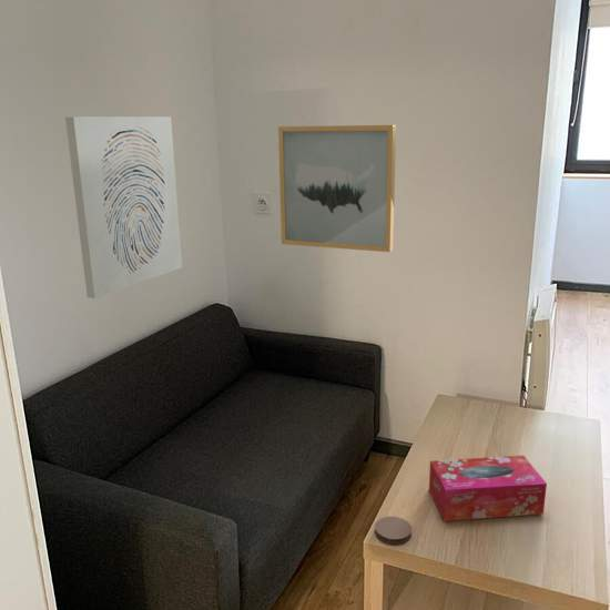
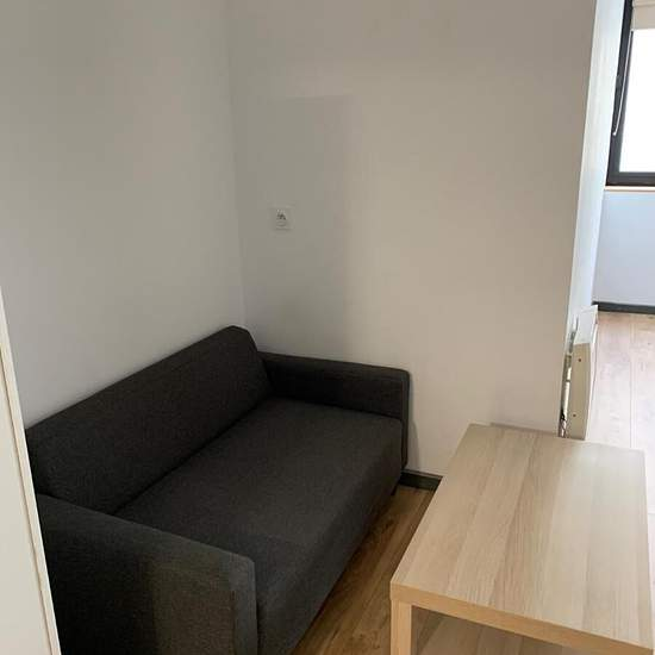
- wall art (131, 202)
- tissue box (485, 486)
- wall art (335, 187)
- coaster (393, 529)
